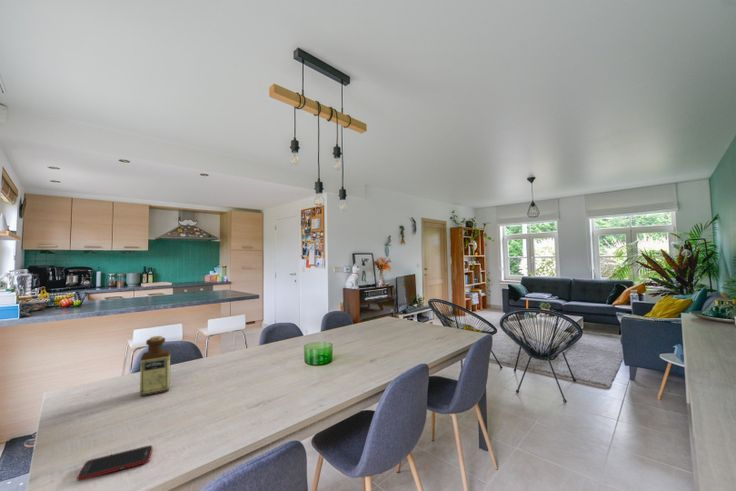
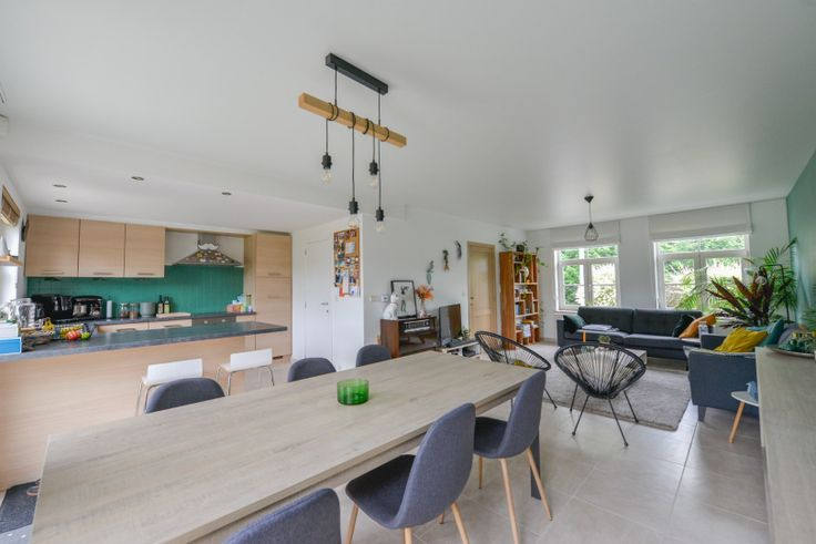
- bottle (156, 363)
- cell phone (117, 461)
